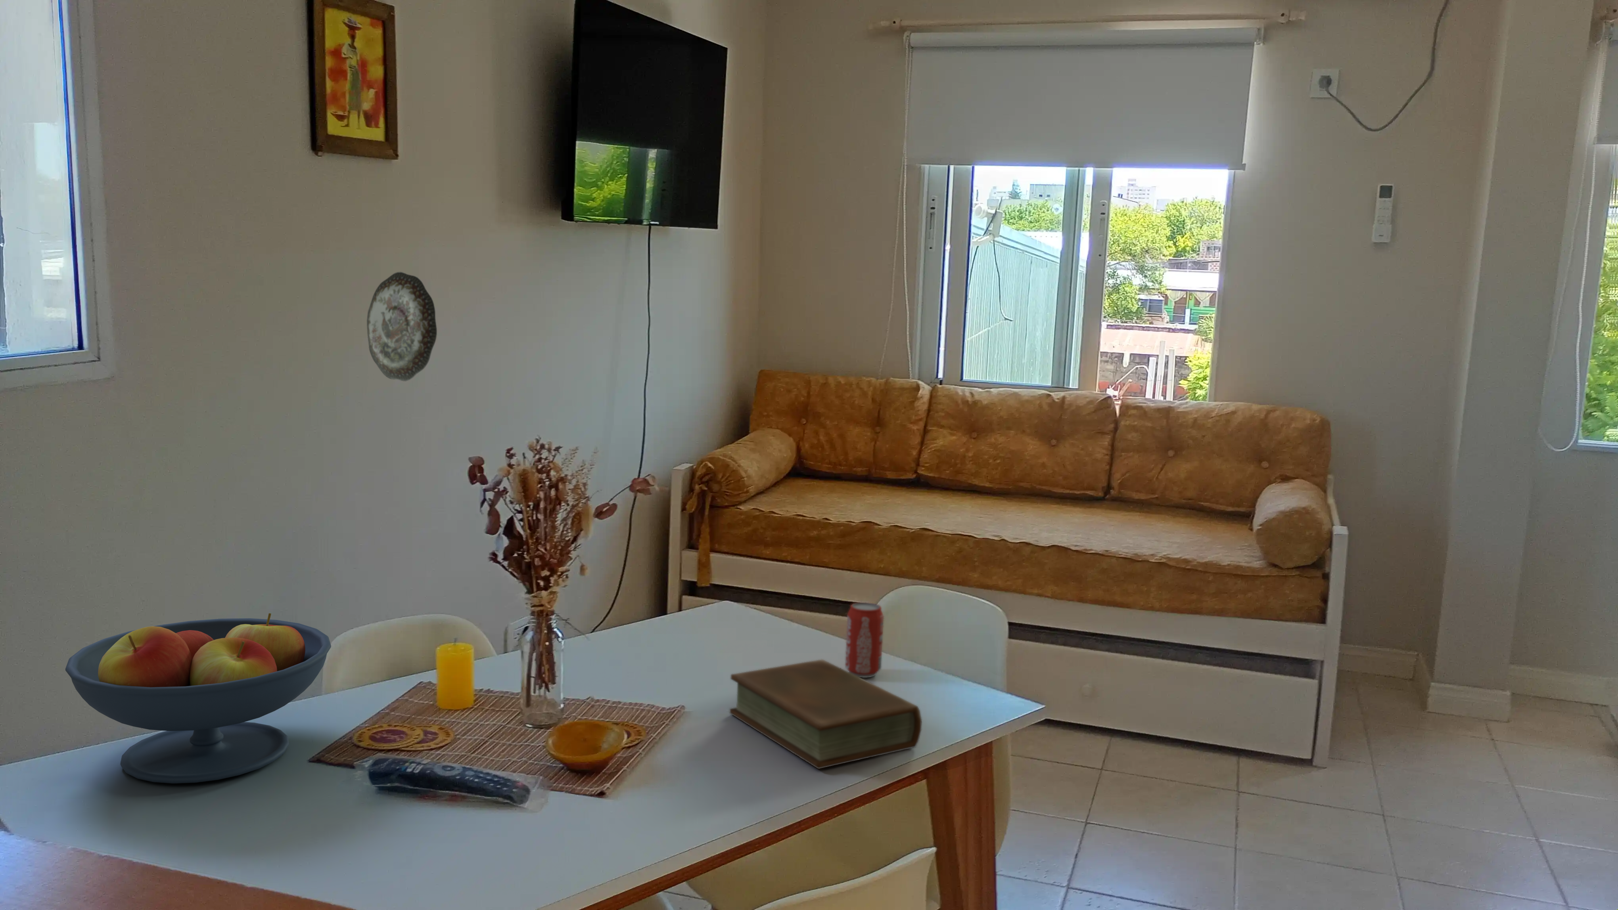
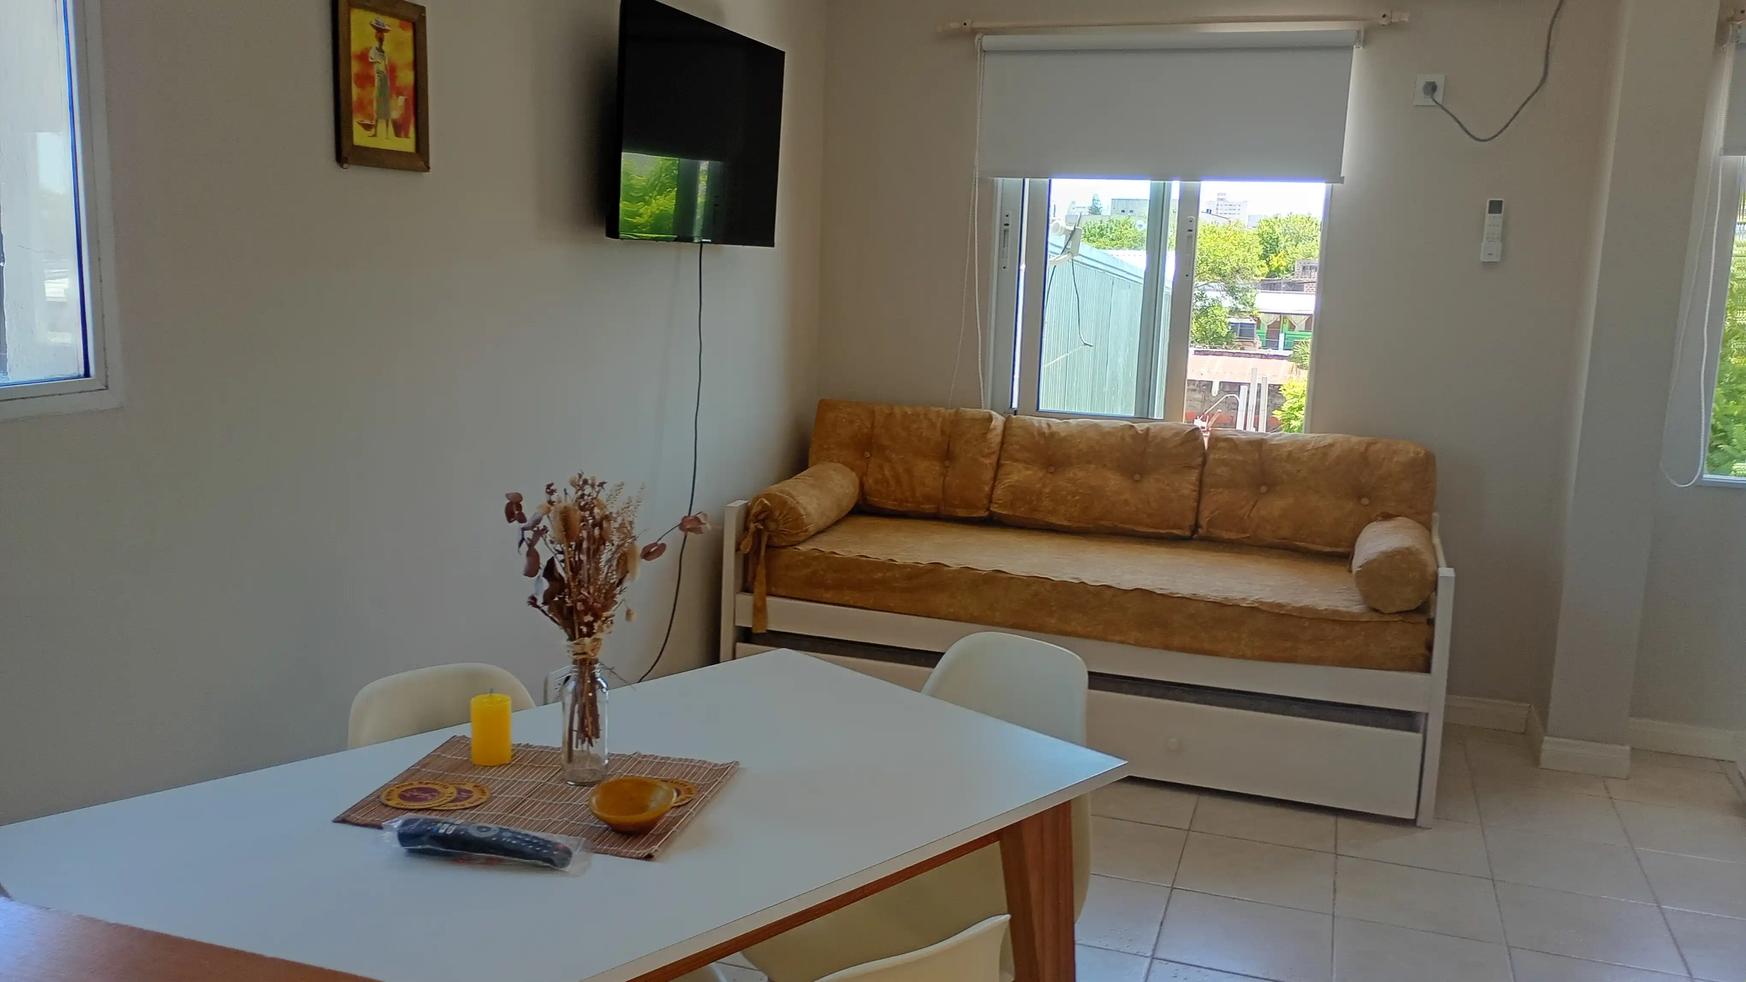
- book (822, 709)
- decorative plate (399, 327)
- beverage can (865, 640)
- fruit bowl (204, 683)
